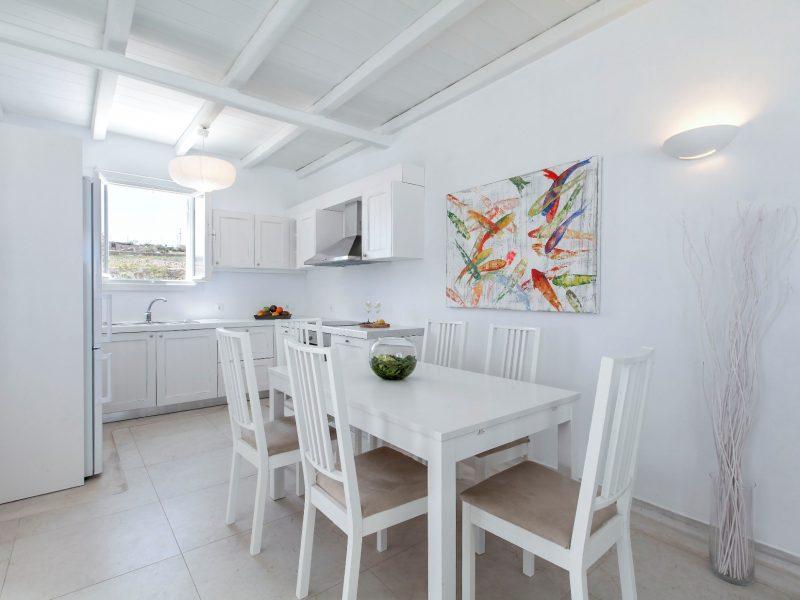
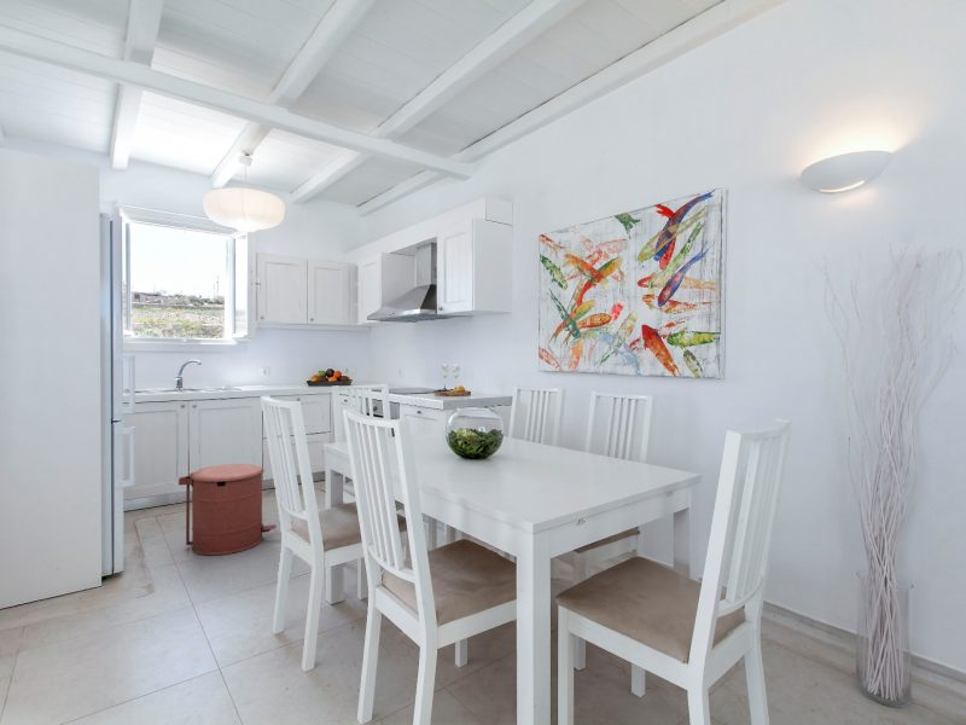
+ trash can (228, 506)
